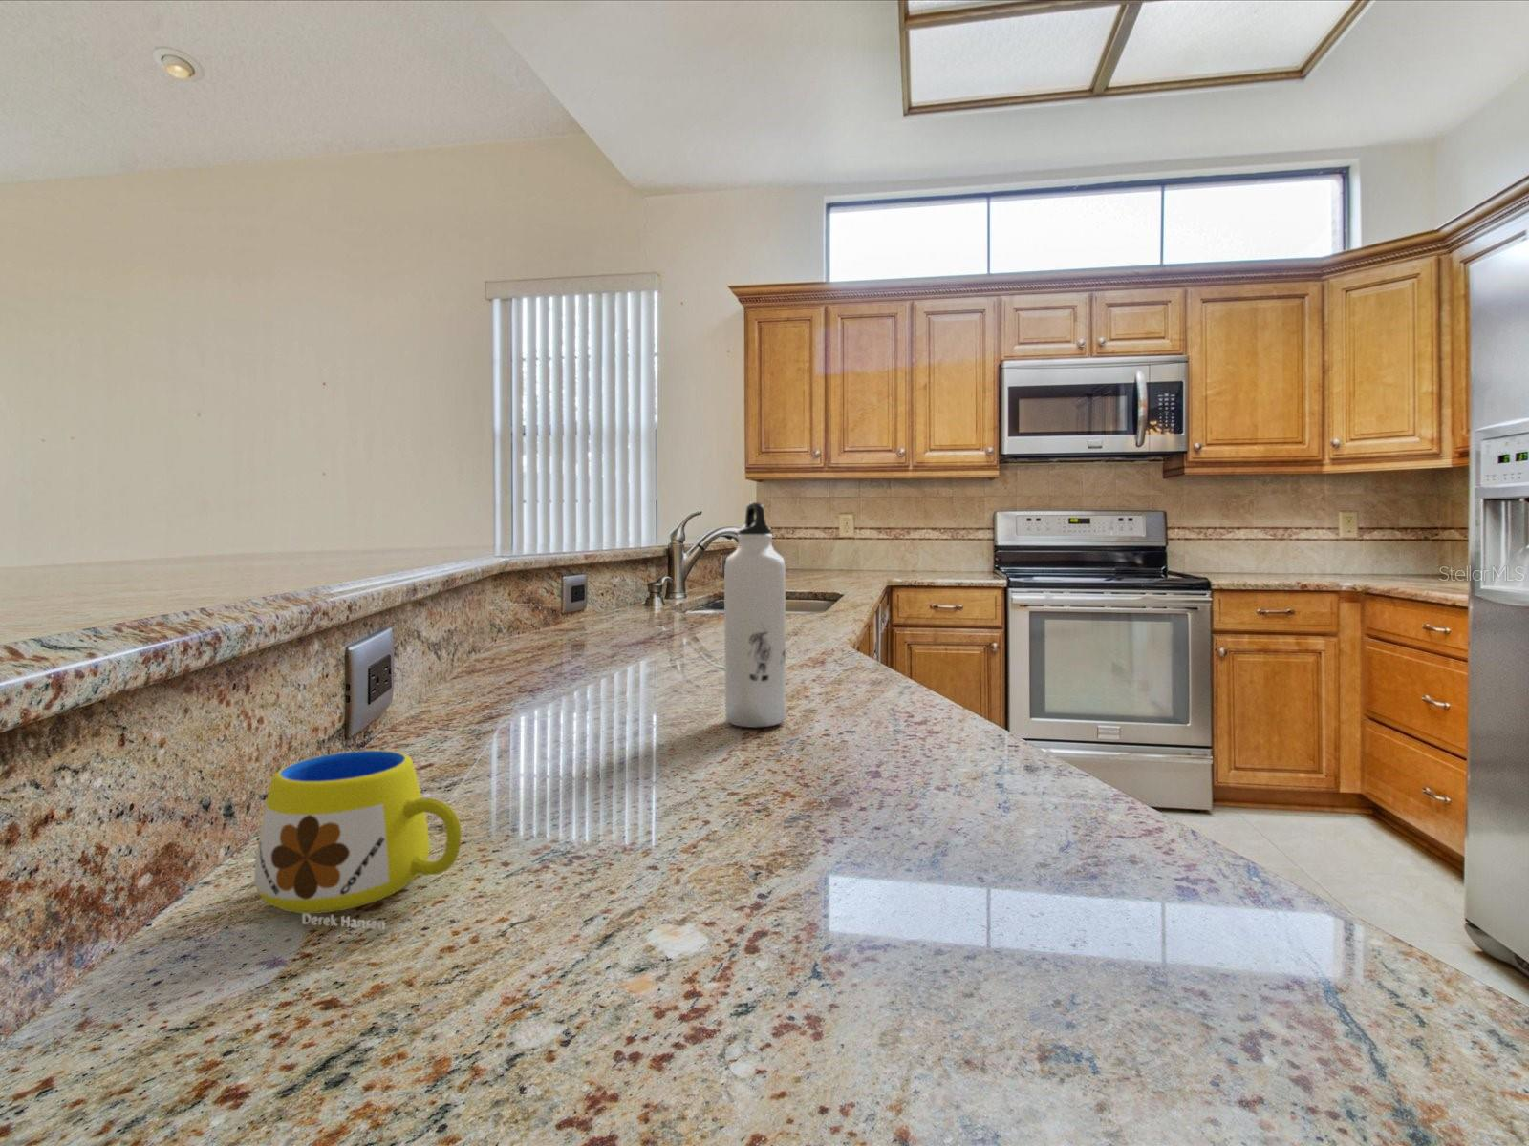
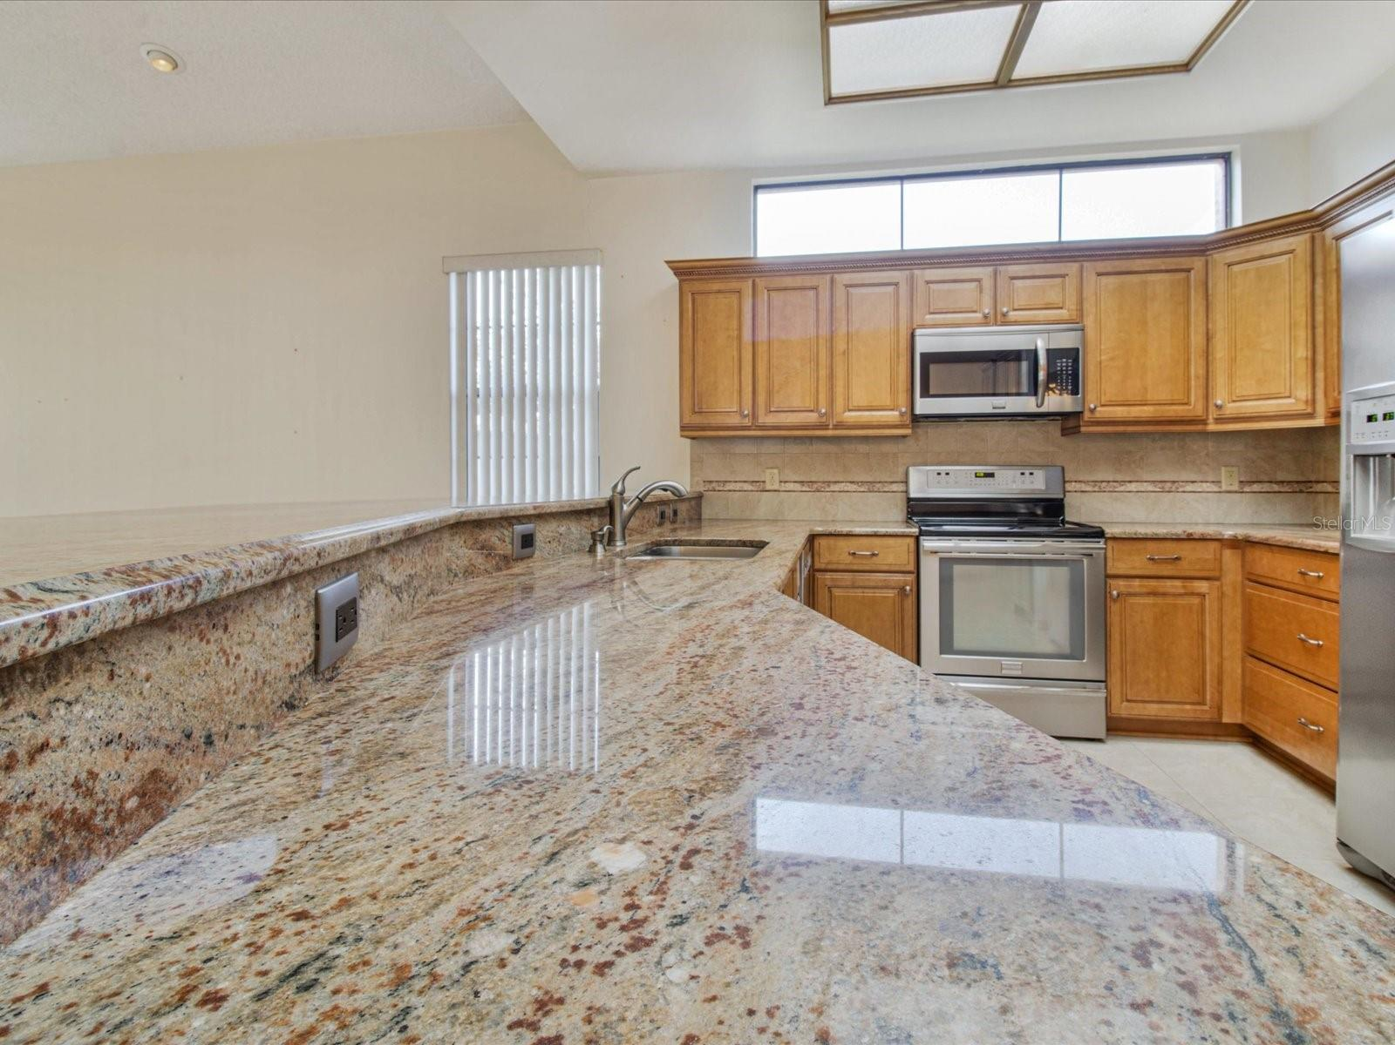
- water bottle (755, 613)
- mug (367, 827)
